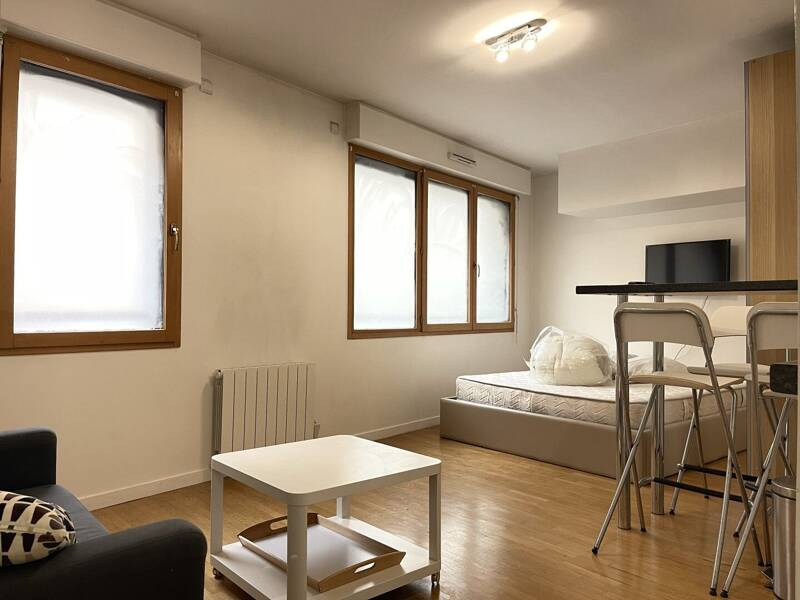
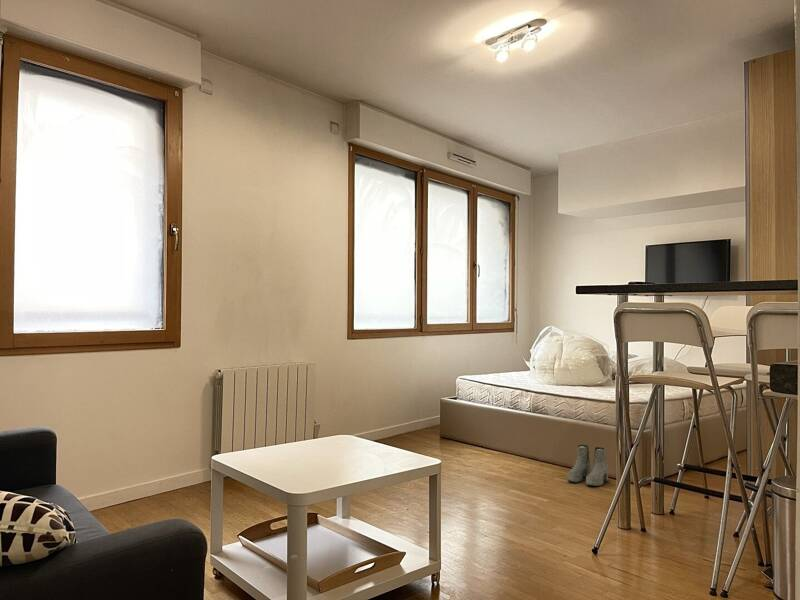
+ boots (588, 464)
